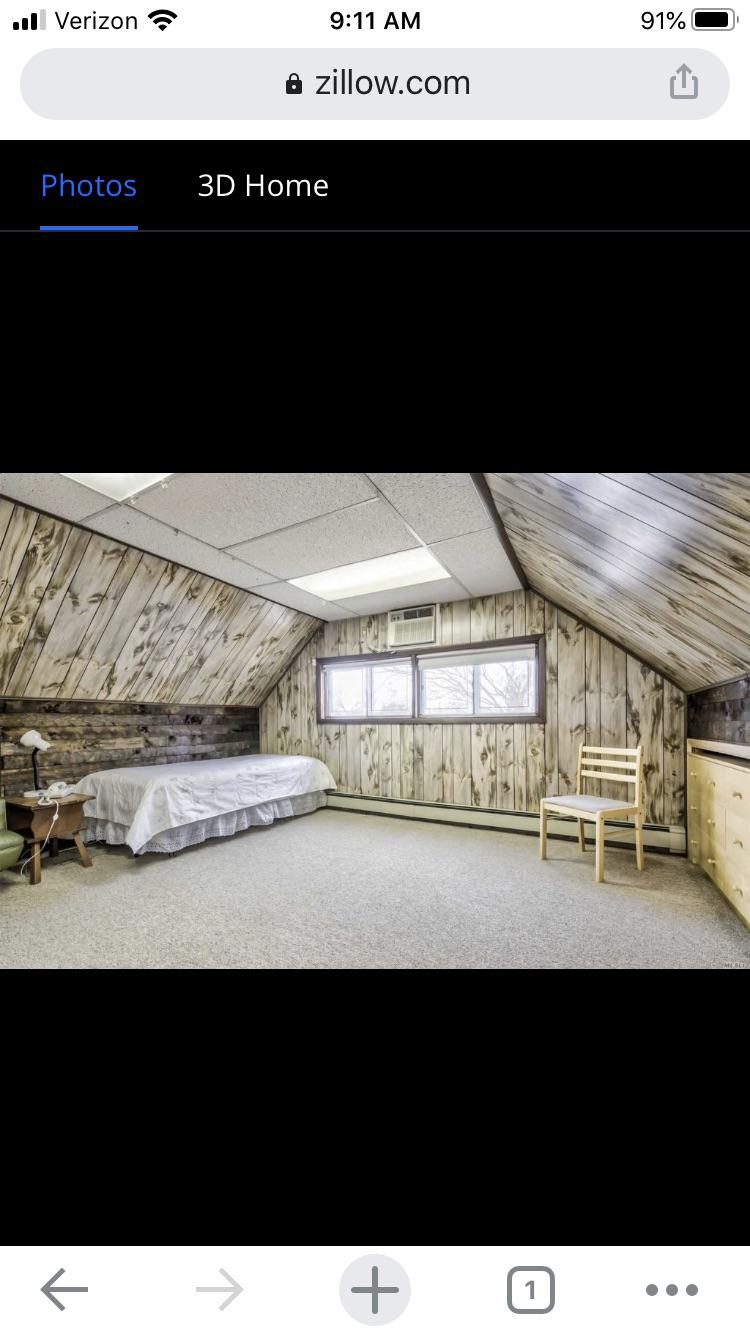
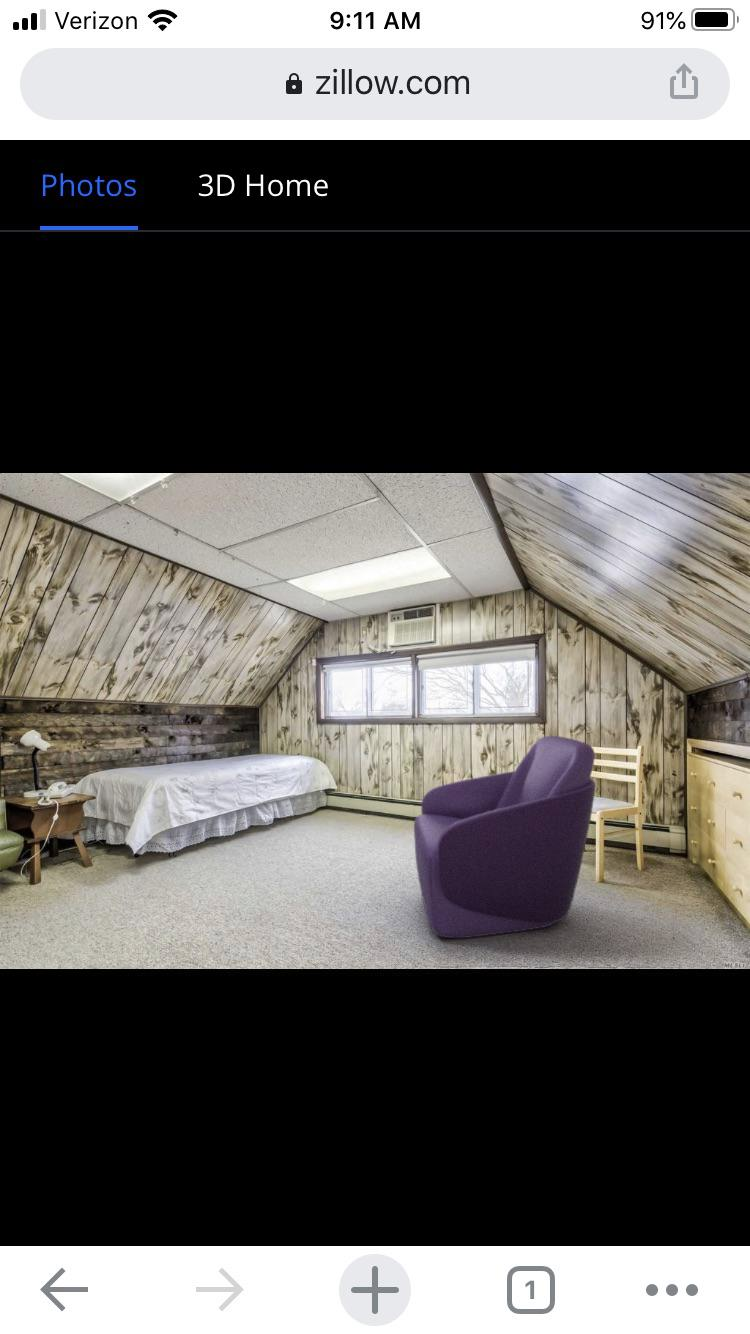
+ armchair (500, 825)
